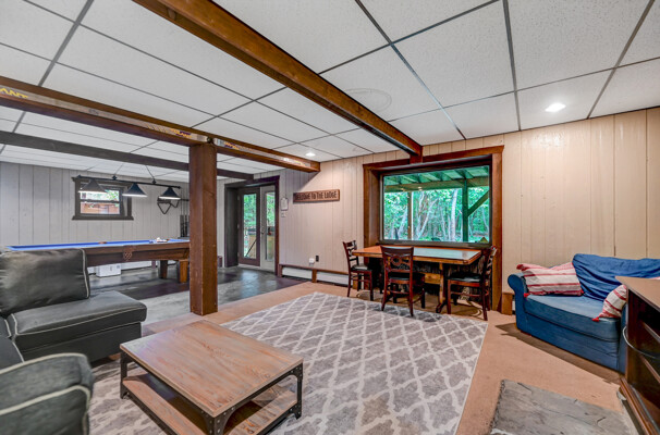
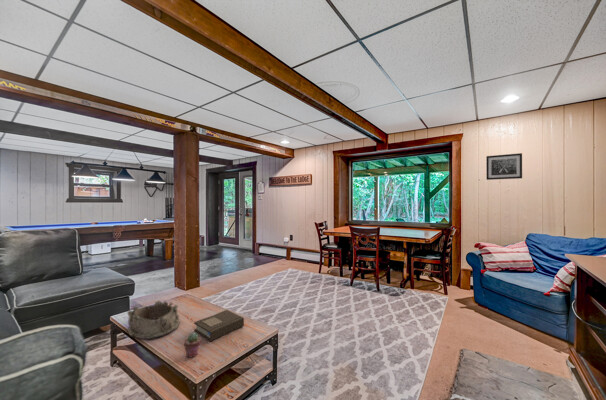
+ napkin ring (154, 317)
+ potted succulent (192, 344)
+ book (219, 324)
+ wall art (503, 166)
